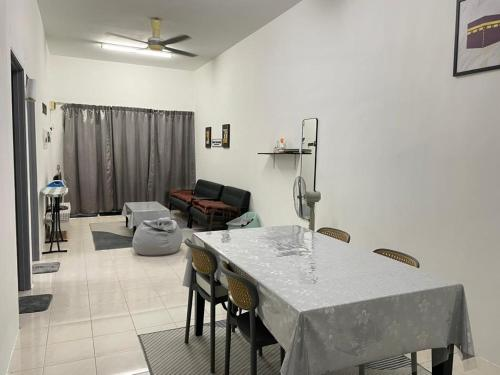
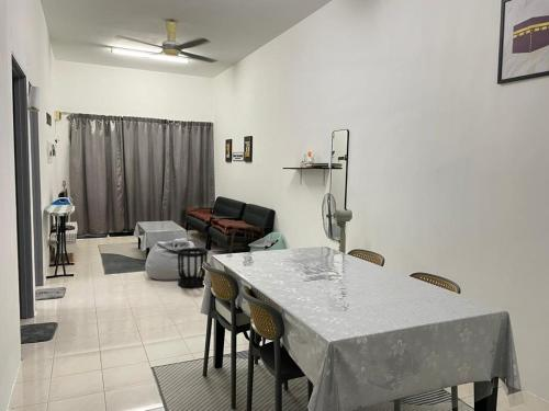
+ wastebasket (194, 266)
